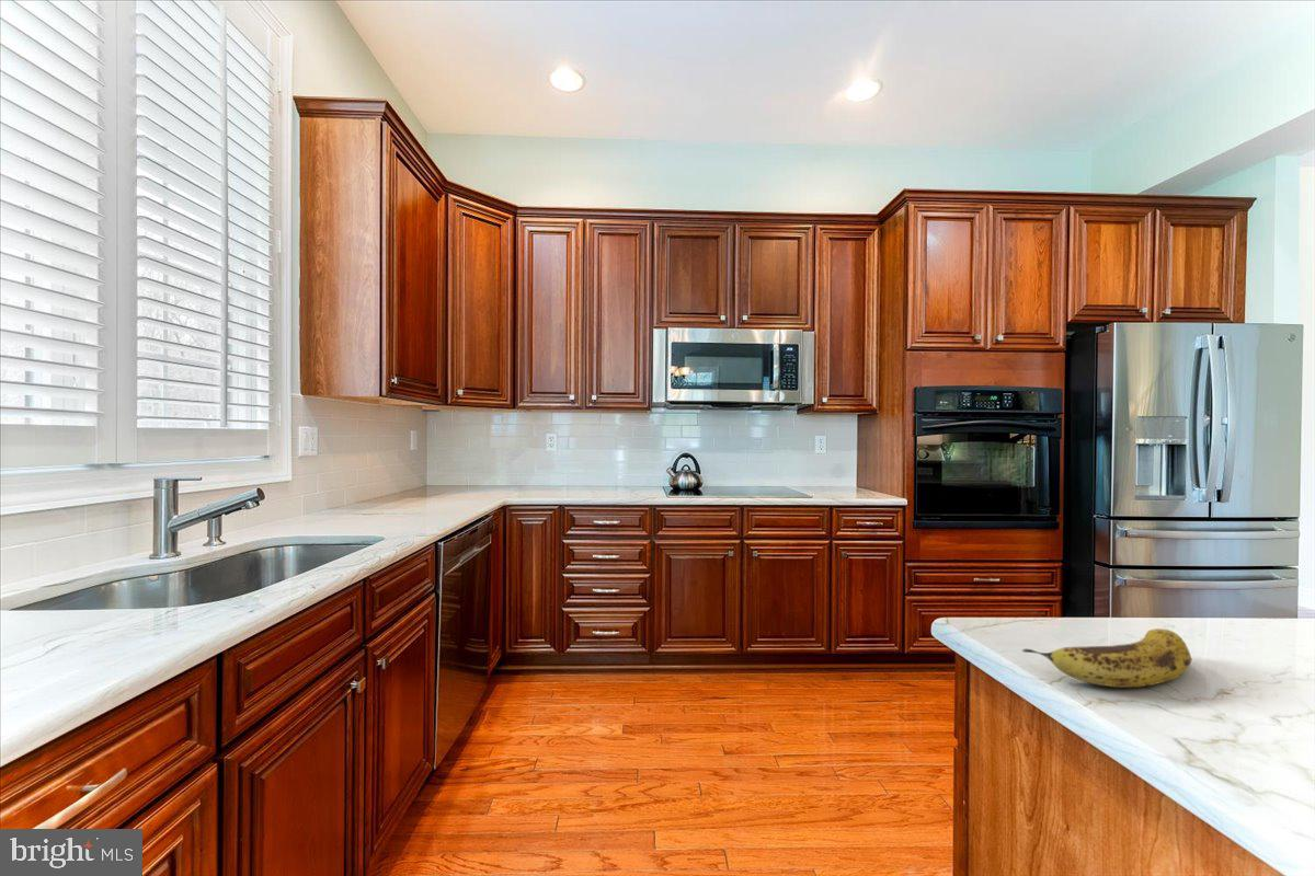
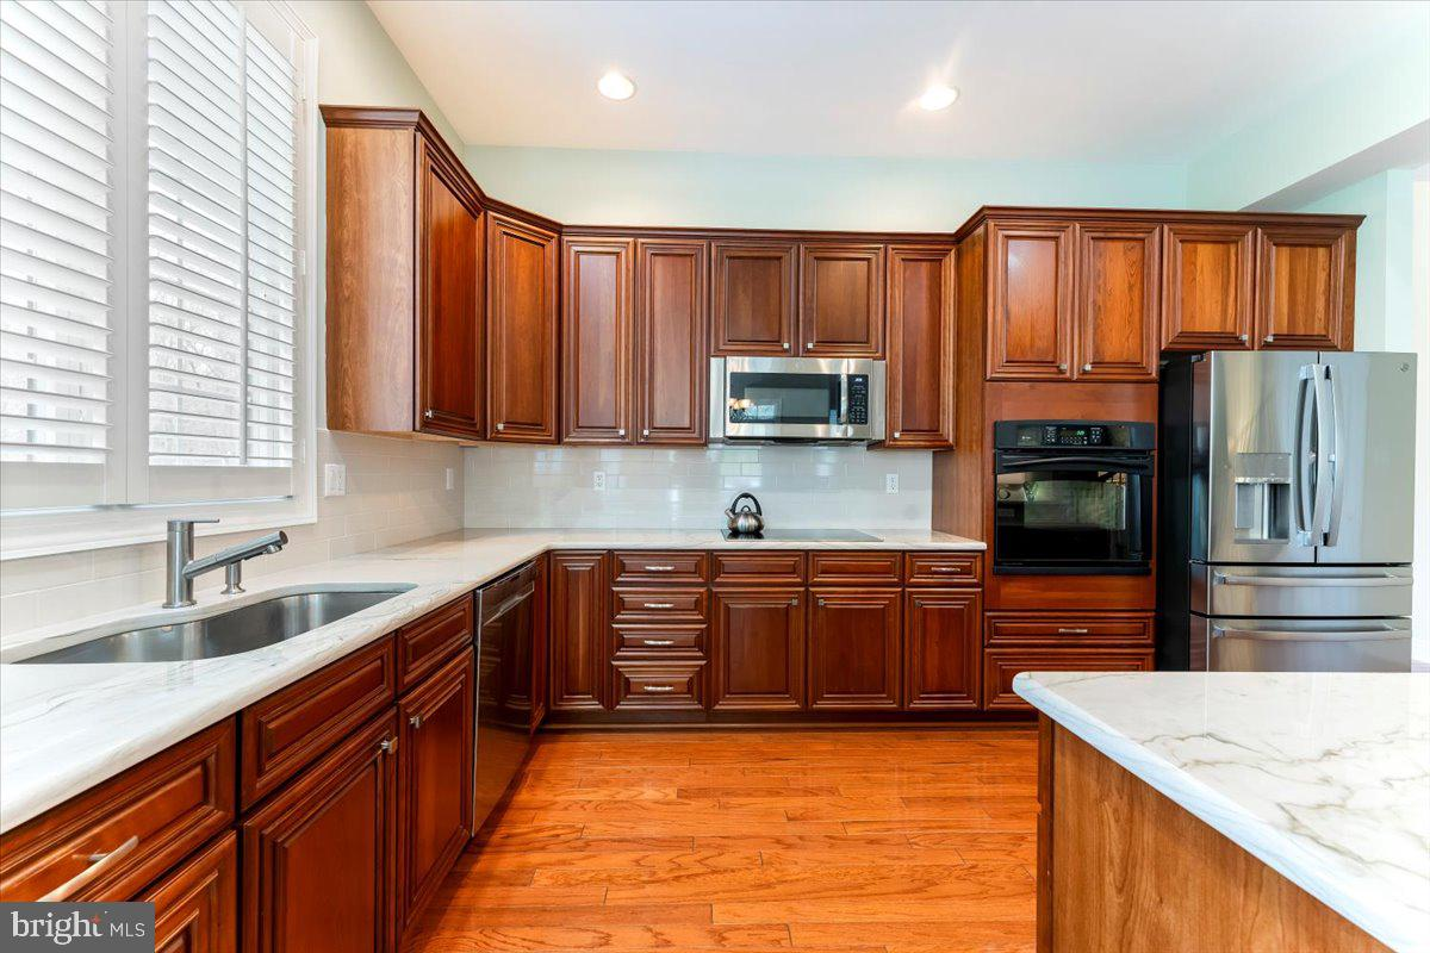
- fruit (1110, 648)
